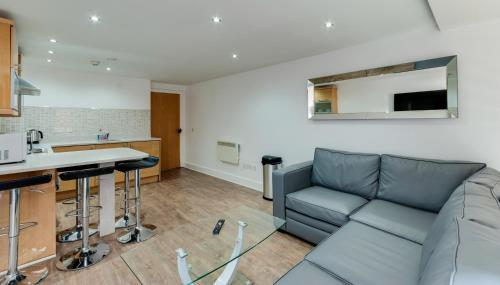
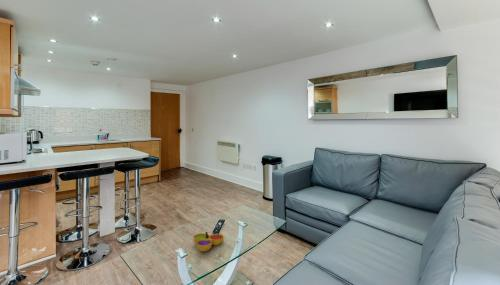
+ decorative bowl (209, 239)
